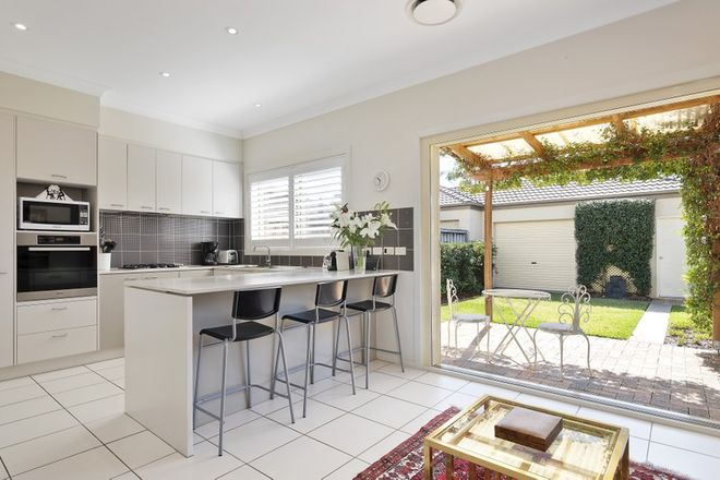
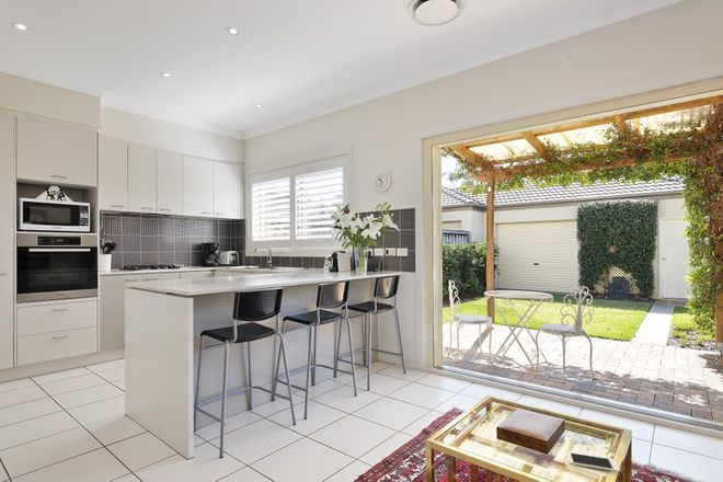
+ cell phone (592, 461)
